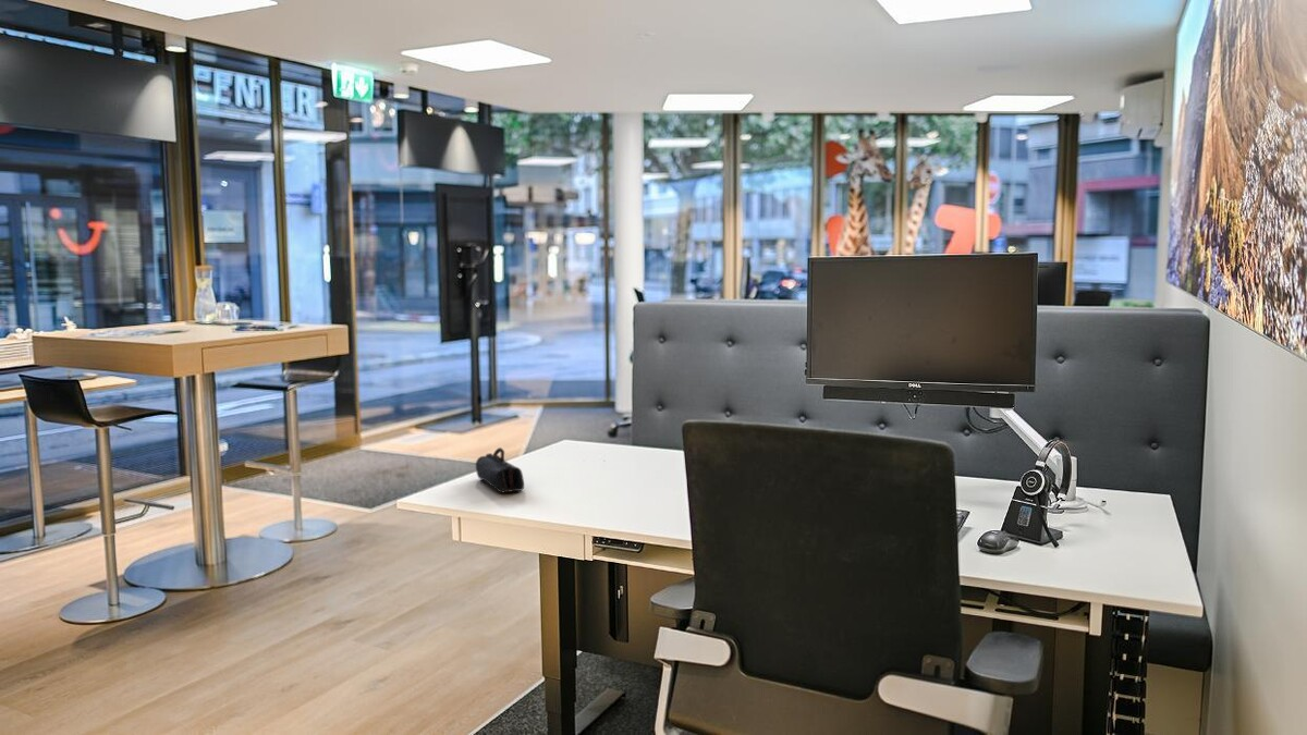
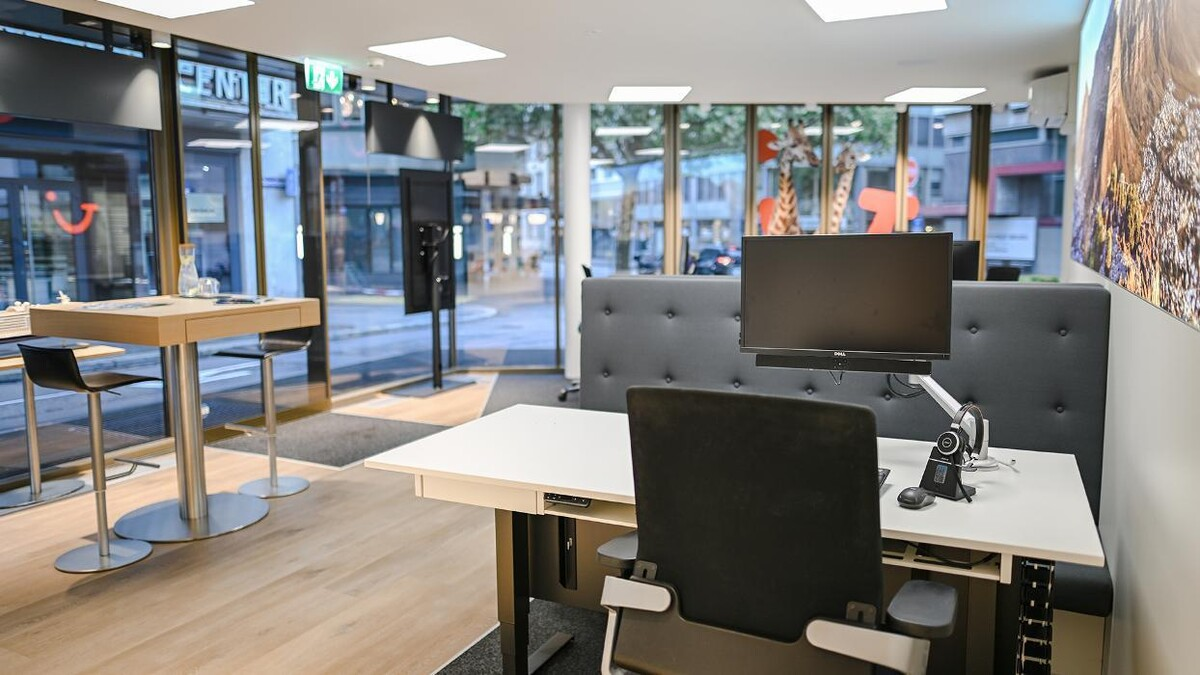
- pencil case (499, 466)
